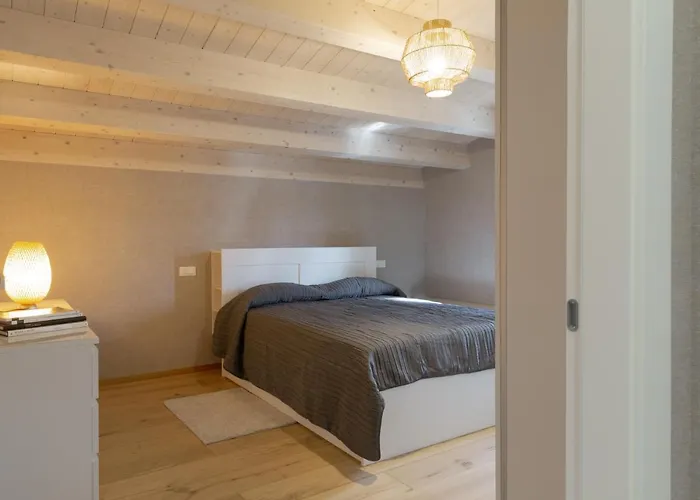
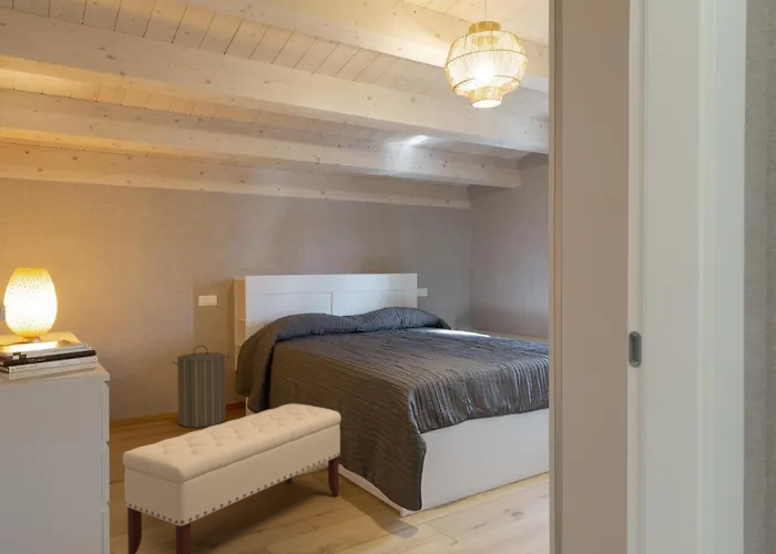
+ laundry hamper (202, 382)
+ bench (245, 473)
